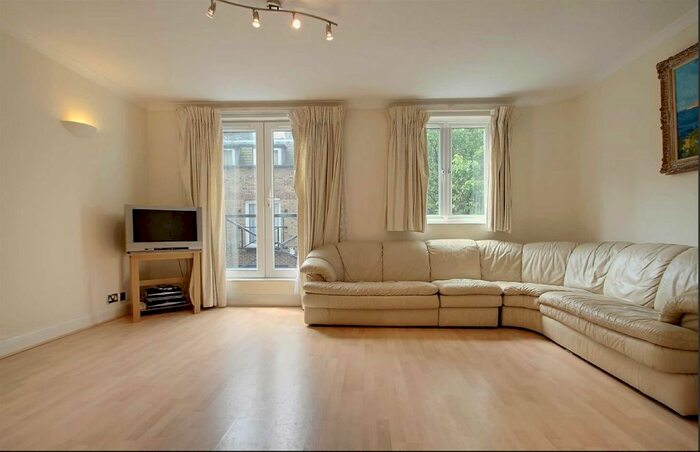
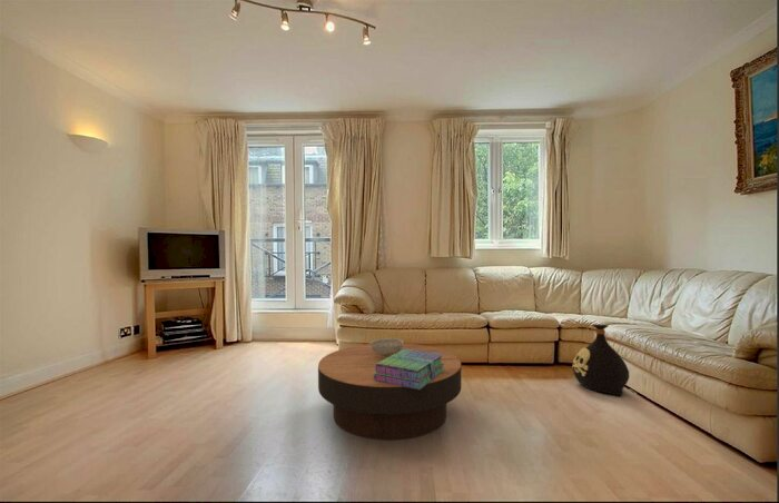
+ stack of books (410, 366)
+ decorative bowl (386, 348)
+ bag (600, 355)
+ coffee table (389, 386)
